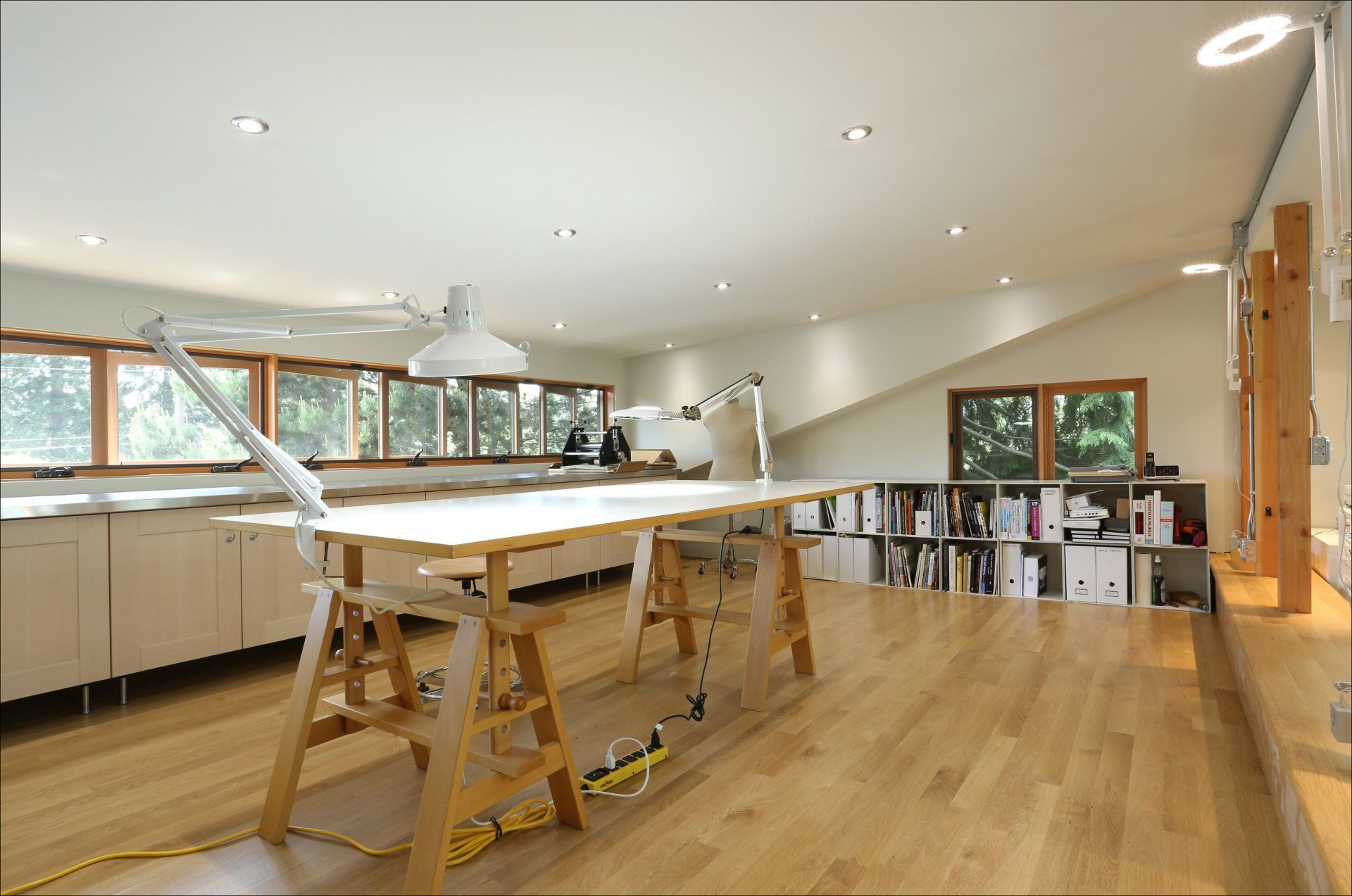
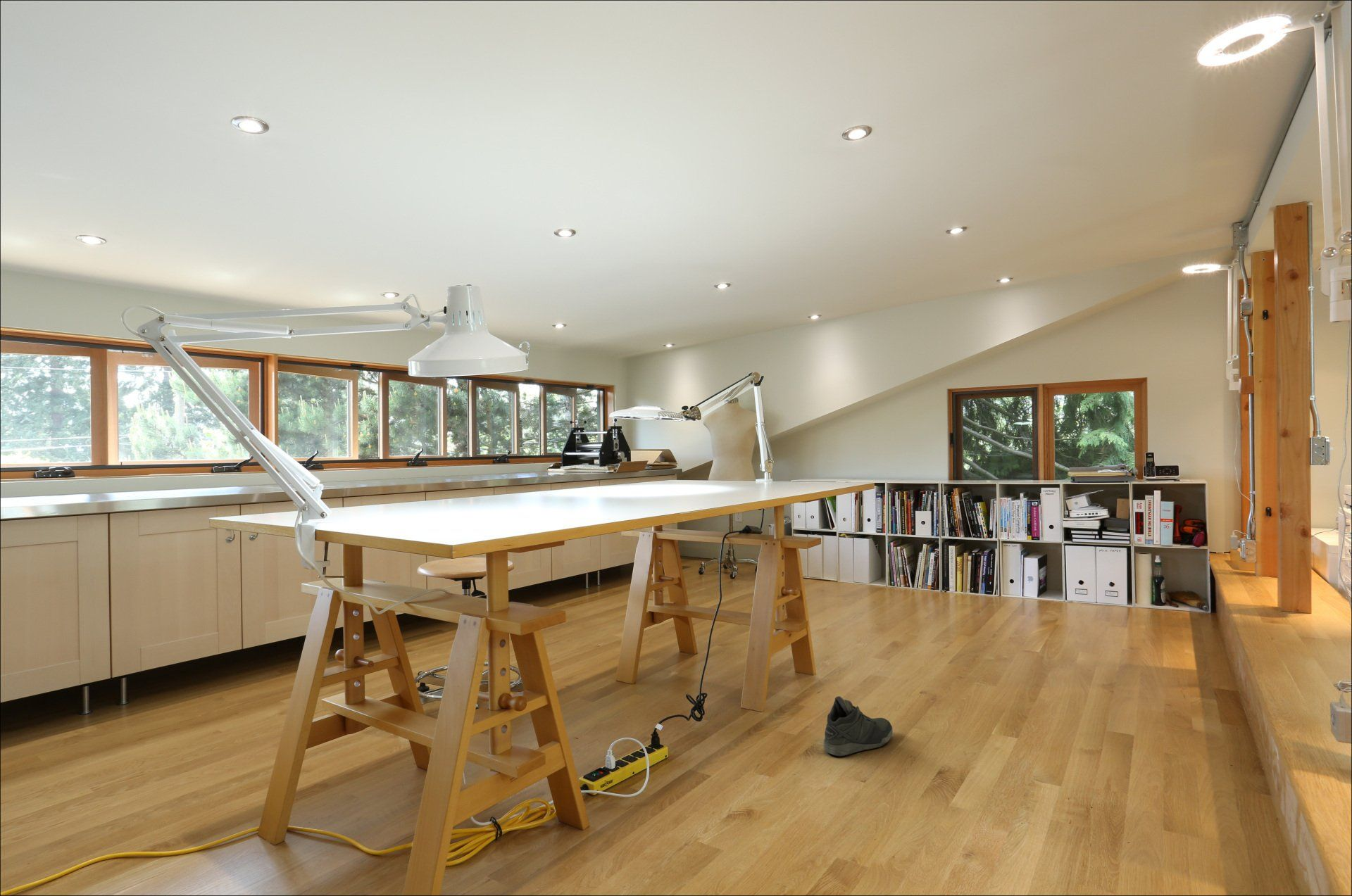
+ sneaker (860, 720)
